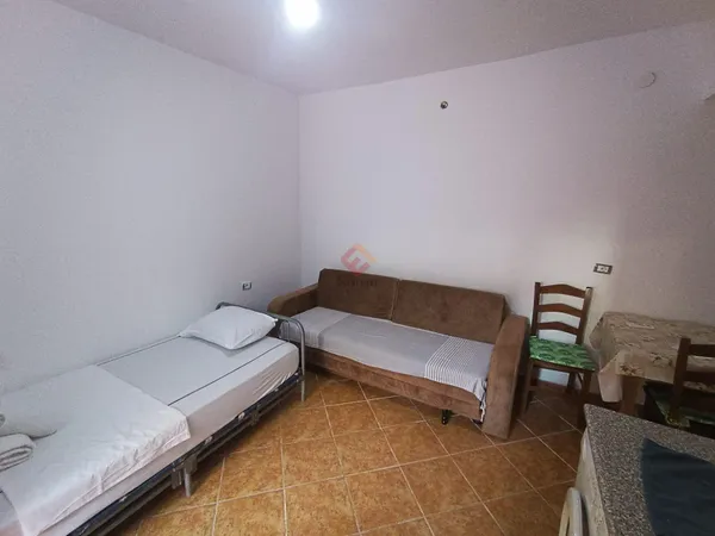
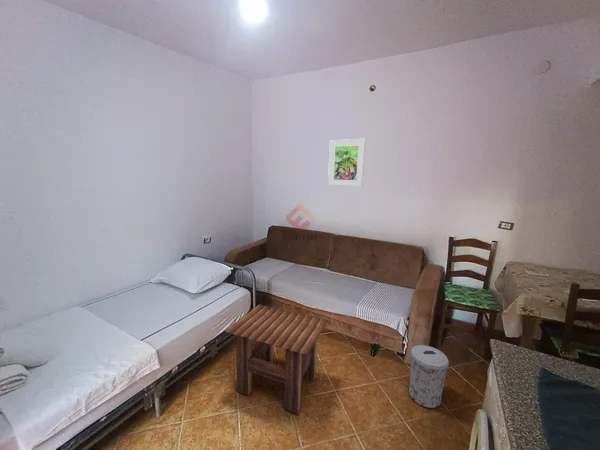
+ trash can (427, 374)
+ side table (272, 355)
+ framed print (345, 163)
